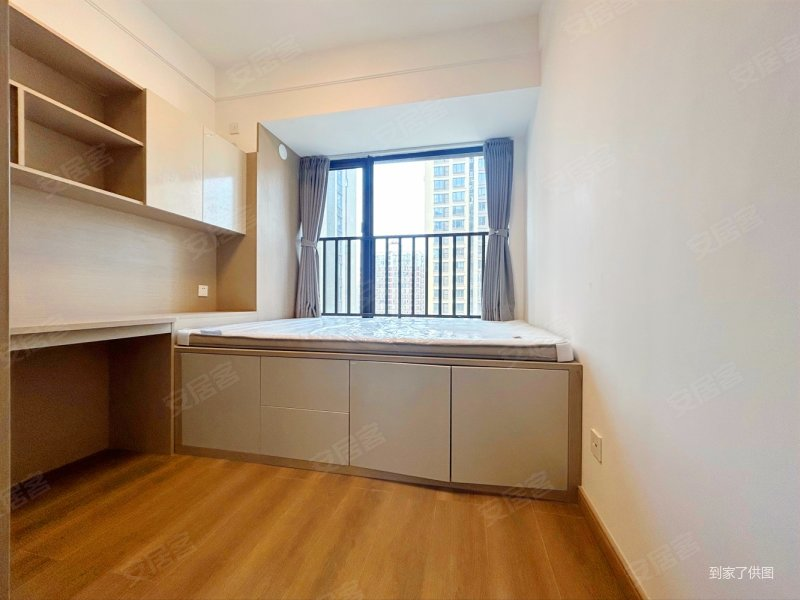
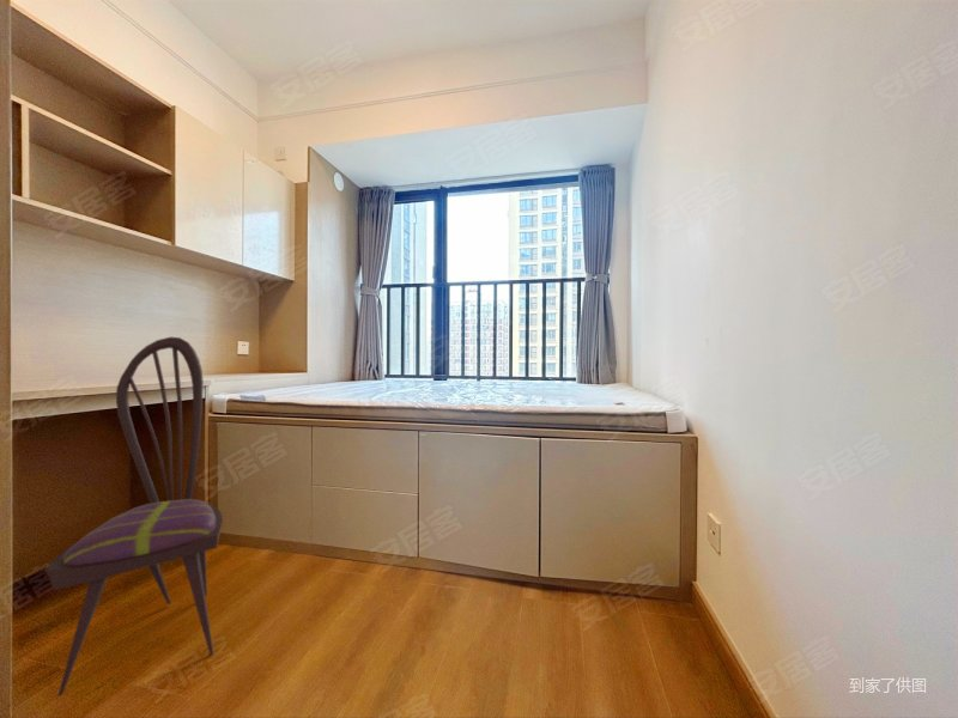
+ dining chair (163, 479)
